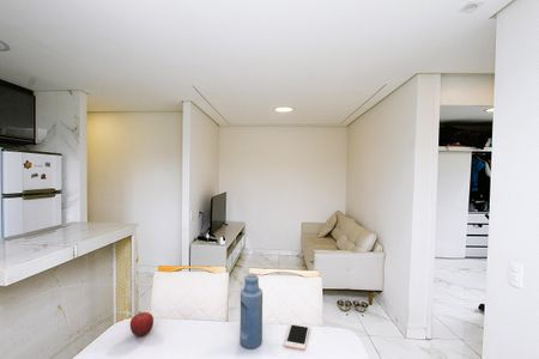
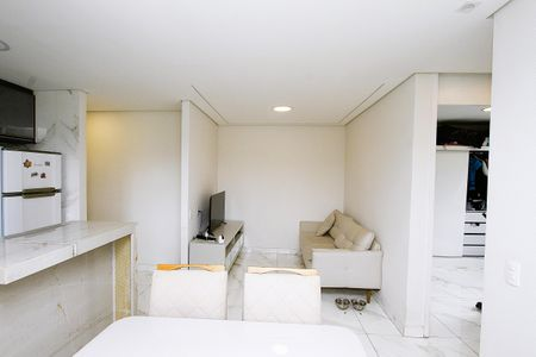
- bottle (252, 308)
- cell phone (297, 335)
- fruit (141, 323)
